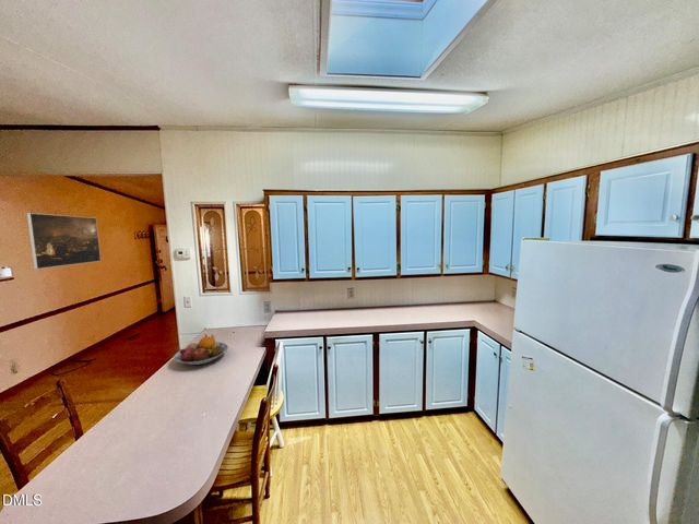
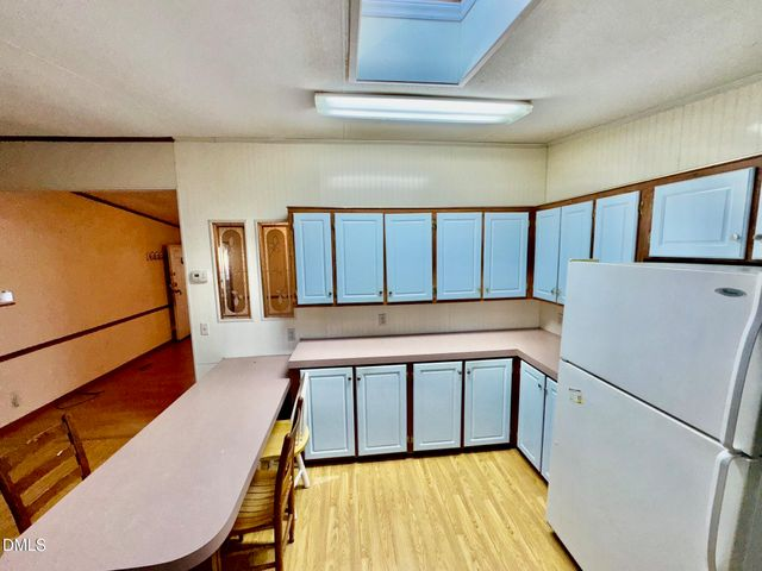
- fruit bowl (201, 349)
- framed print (69, 240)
